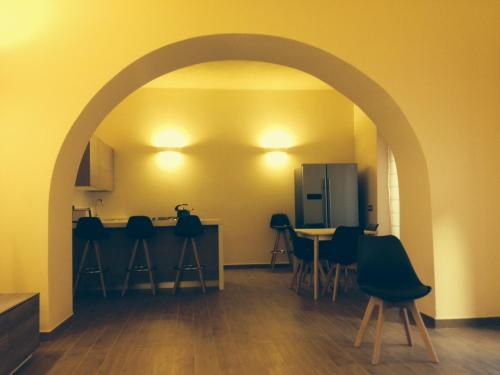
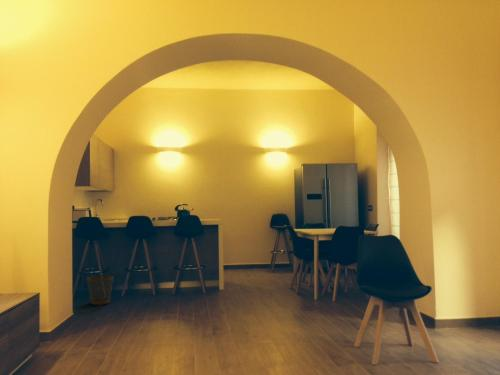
+ wastebasket (100, 290)
